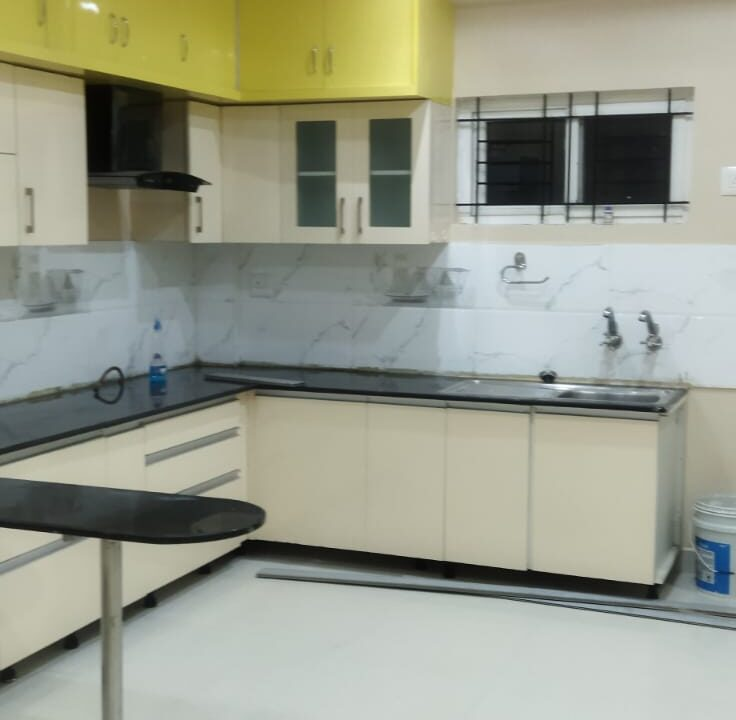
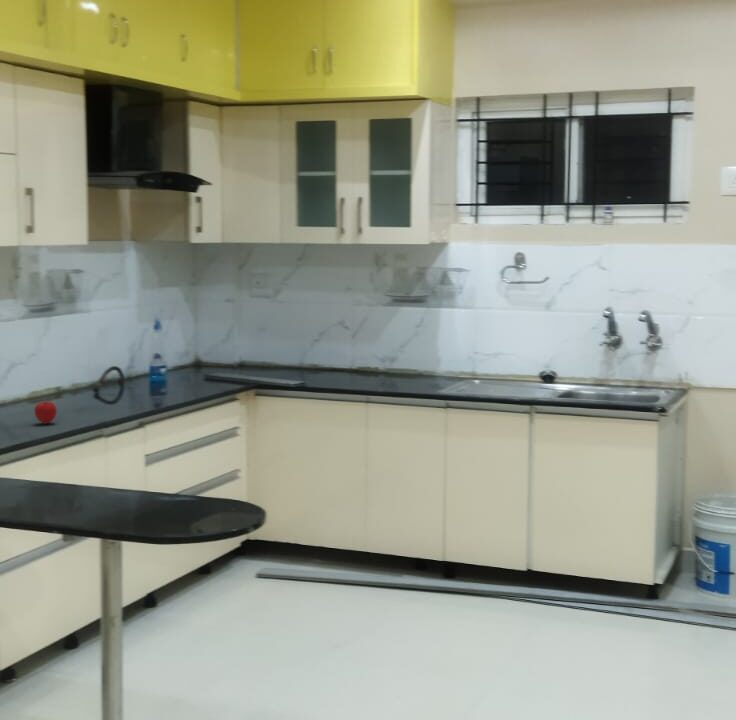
+ apple (45, 412)
